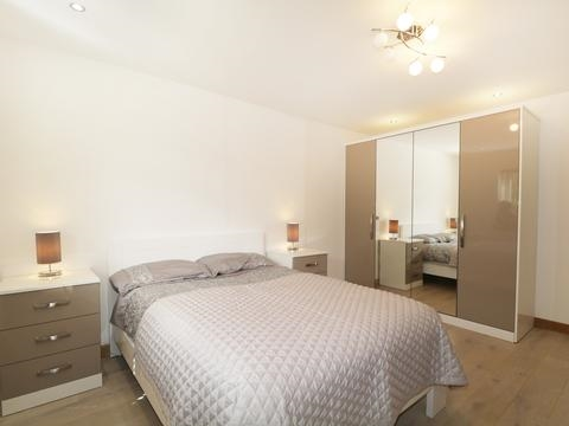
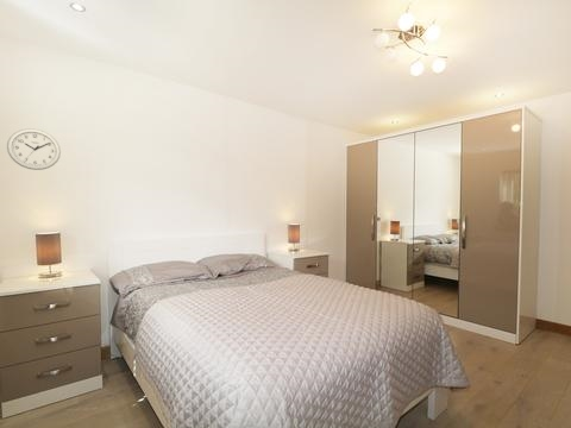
+ wall clock (34, 149)
